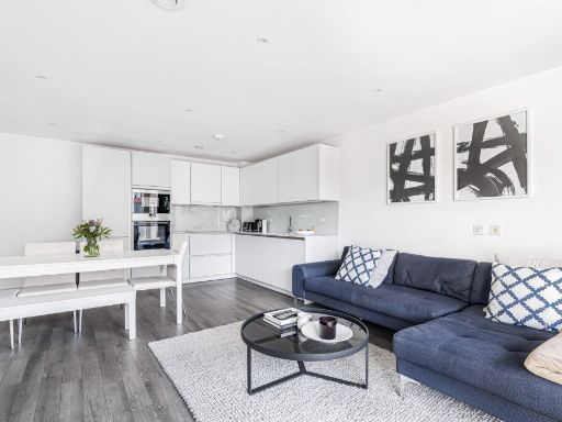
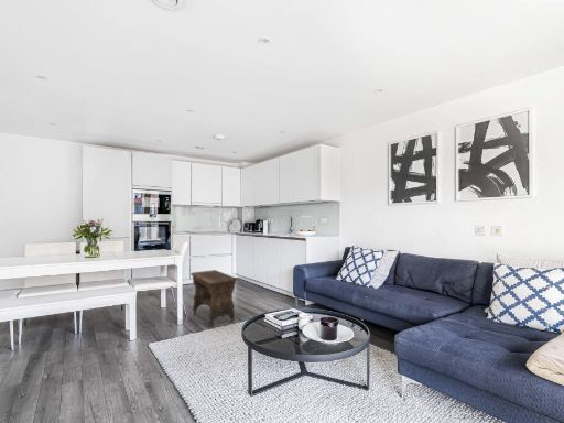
+ footstool (213, 296)
